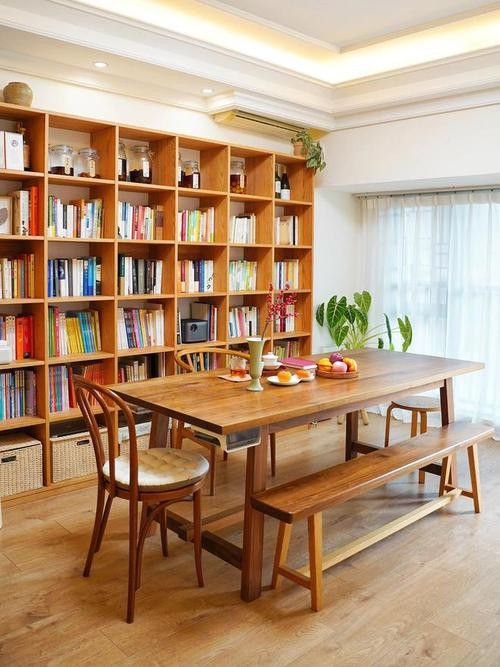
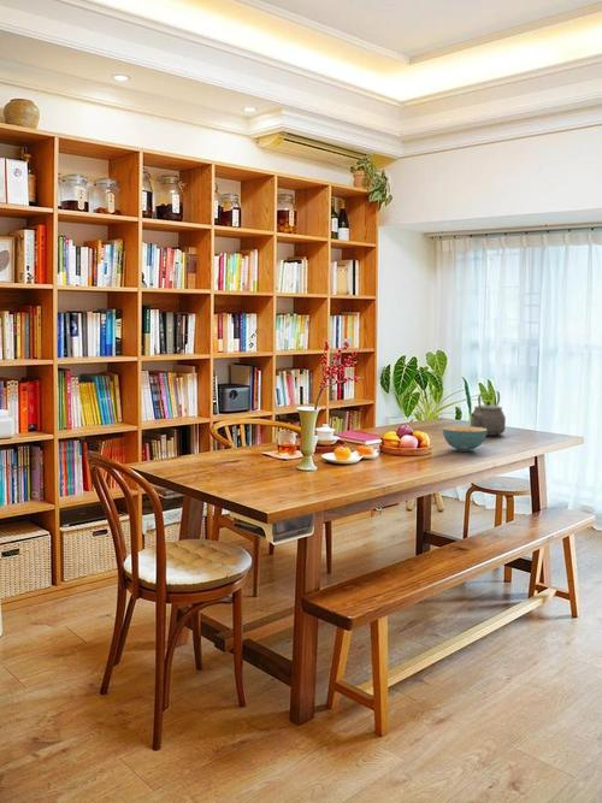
+ tea kettle (485, 413)
+ cereal bowl (464, 439)
